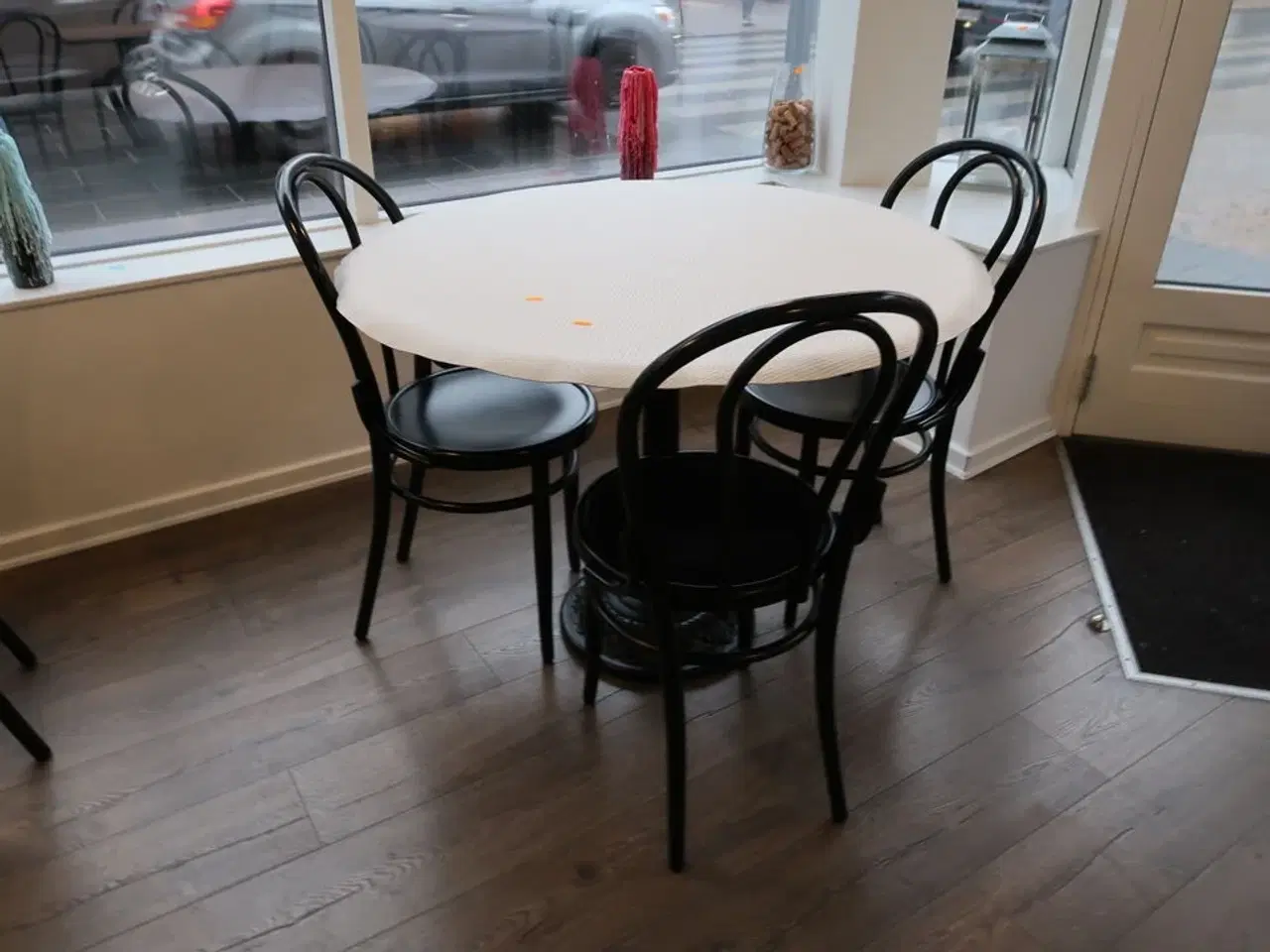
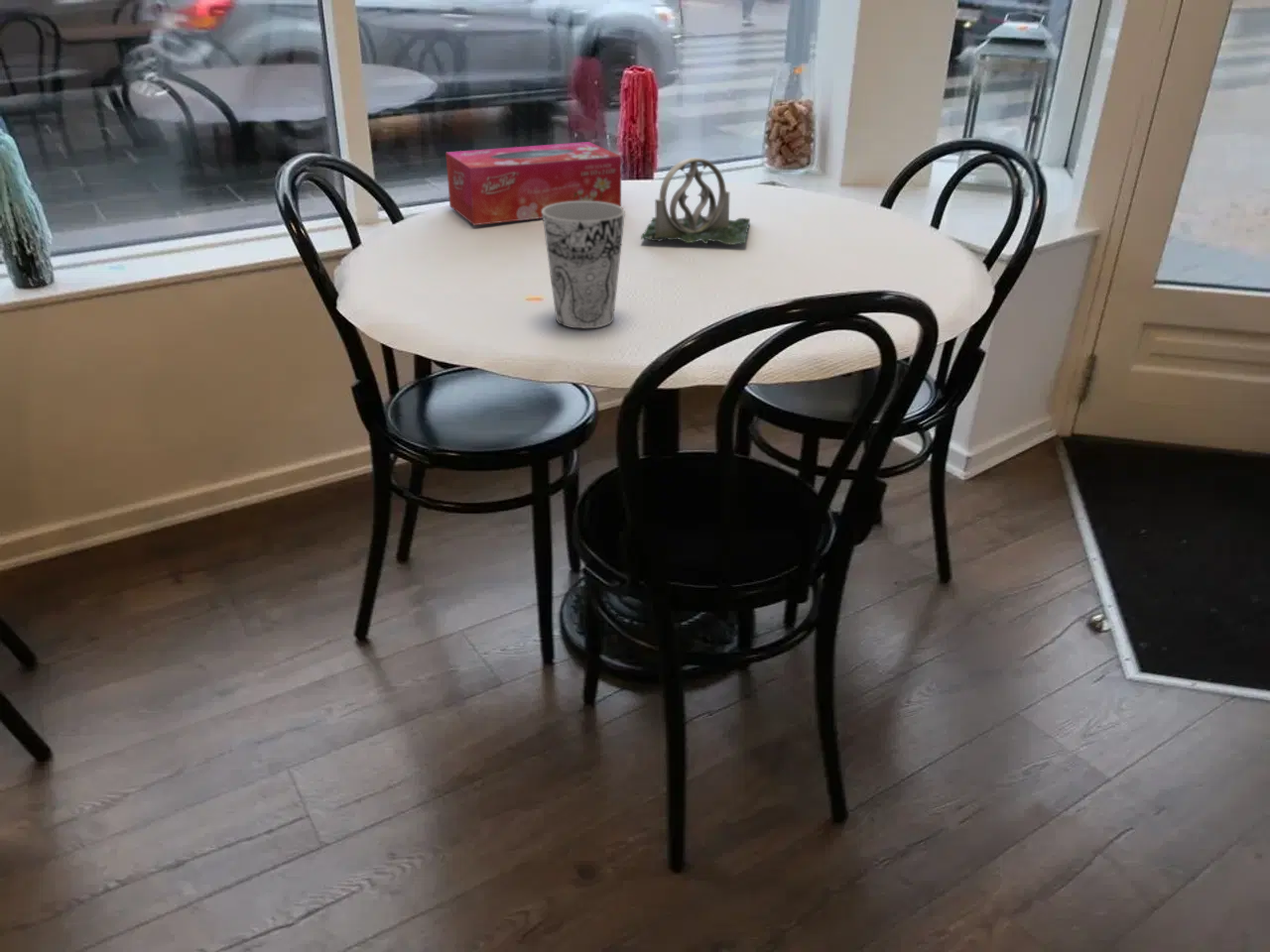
+ cup (583, 266)
+ tissue box (534, 181)
+ plant pot (698, 195)
